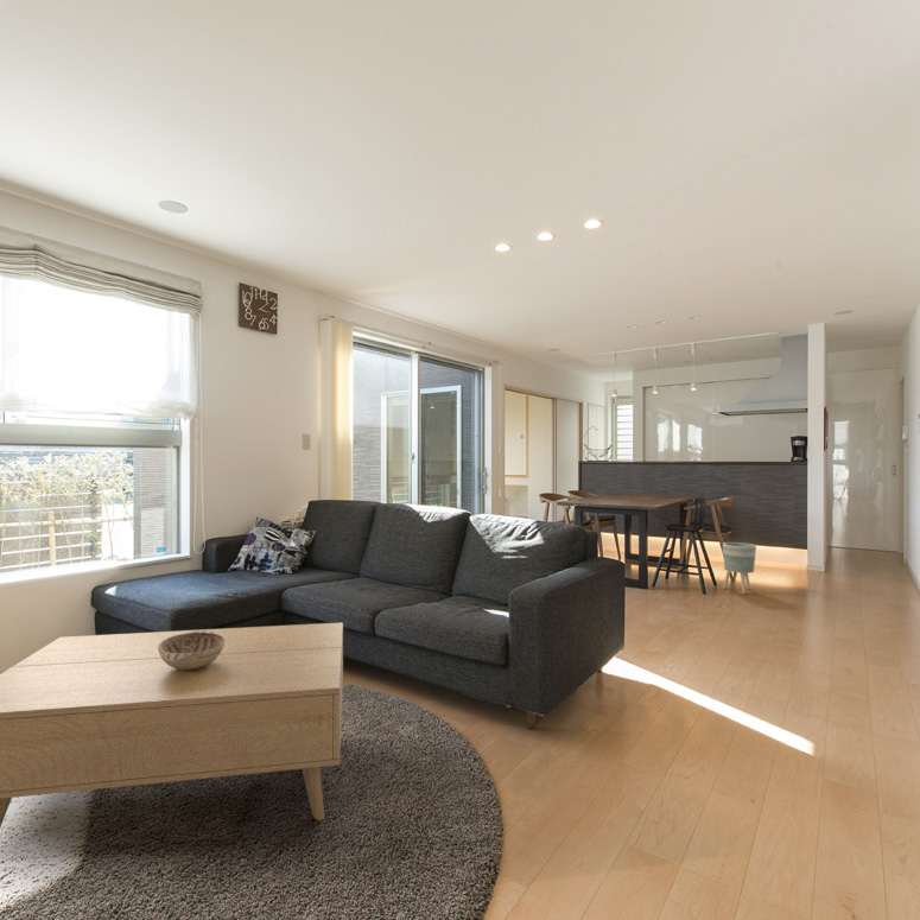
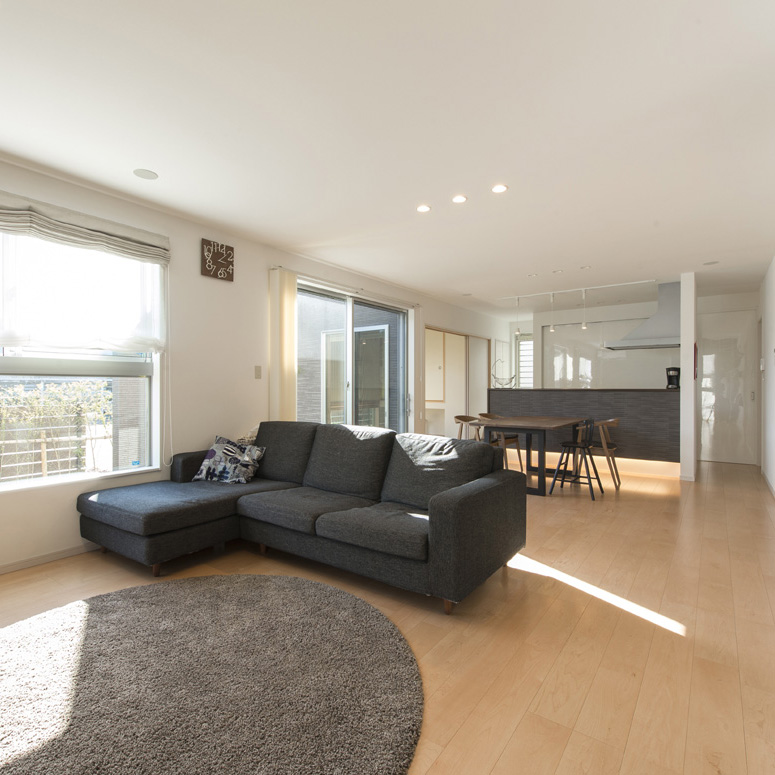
- planter (738, 566)
- coffee table (183, 721)
- decorative bowl (191, 653)
